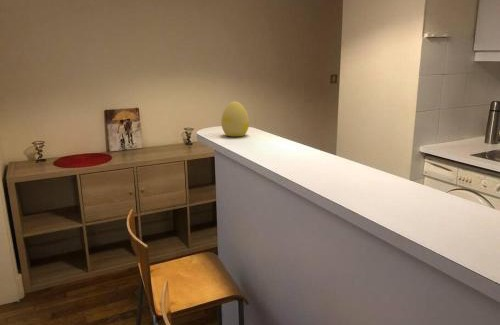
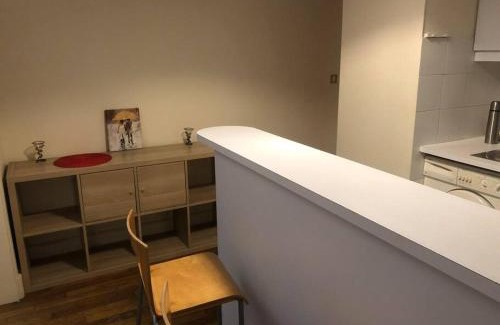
- decorative egg (235, 118)
